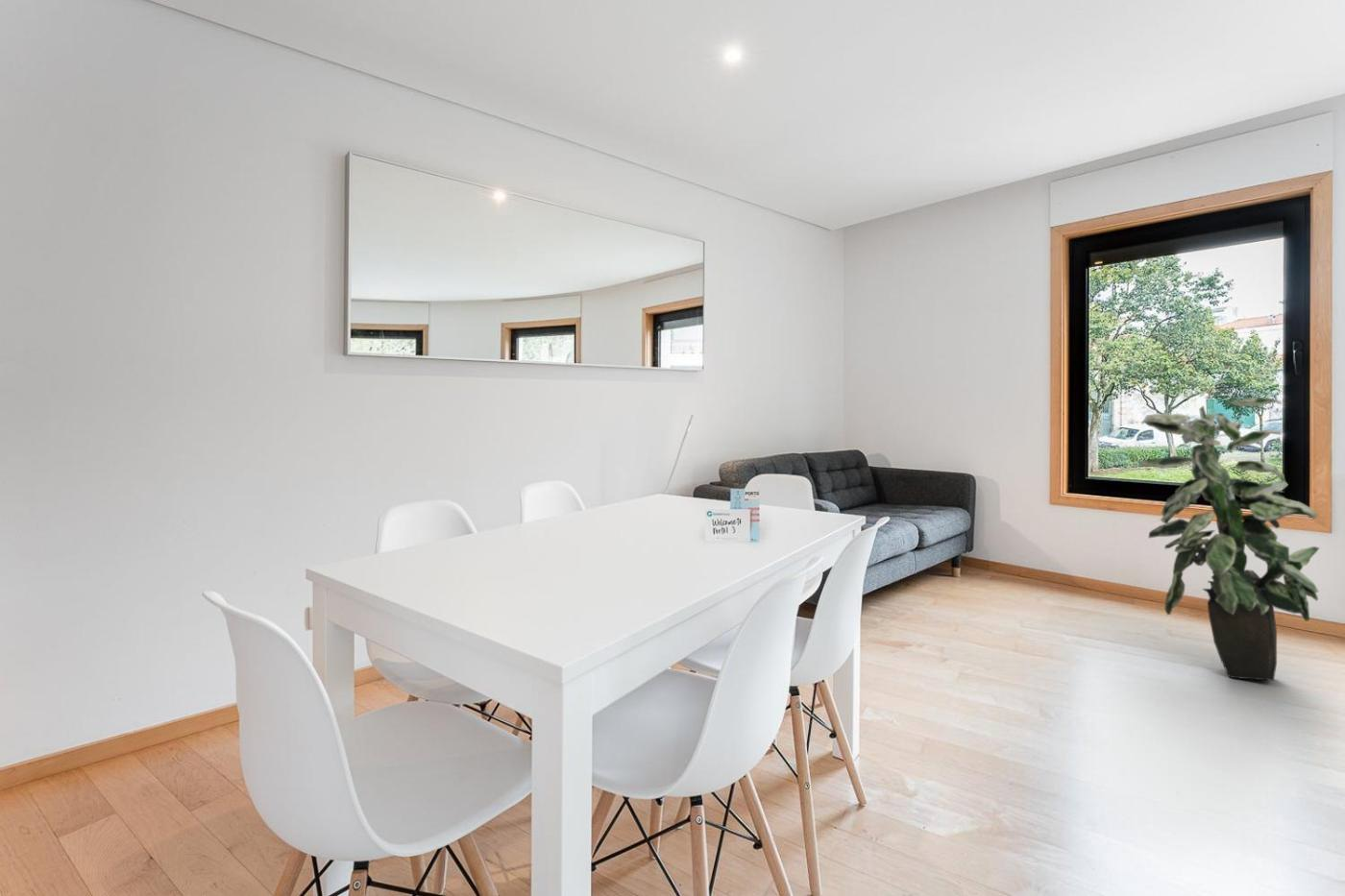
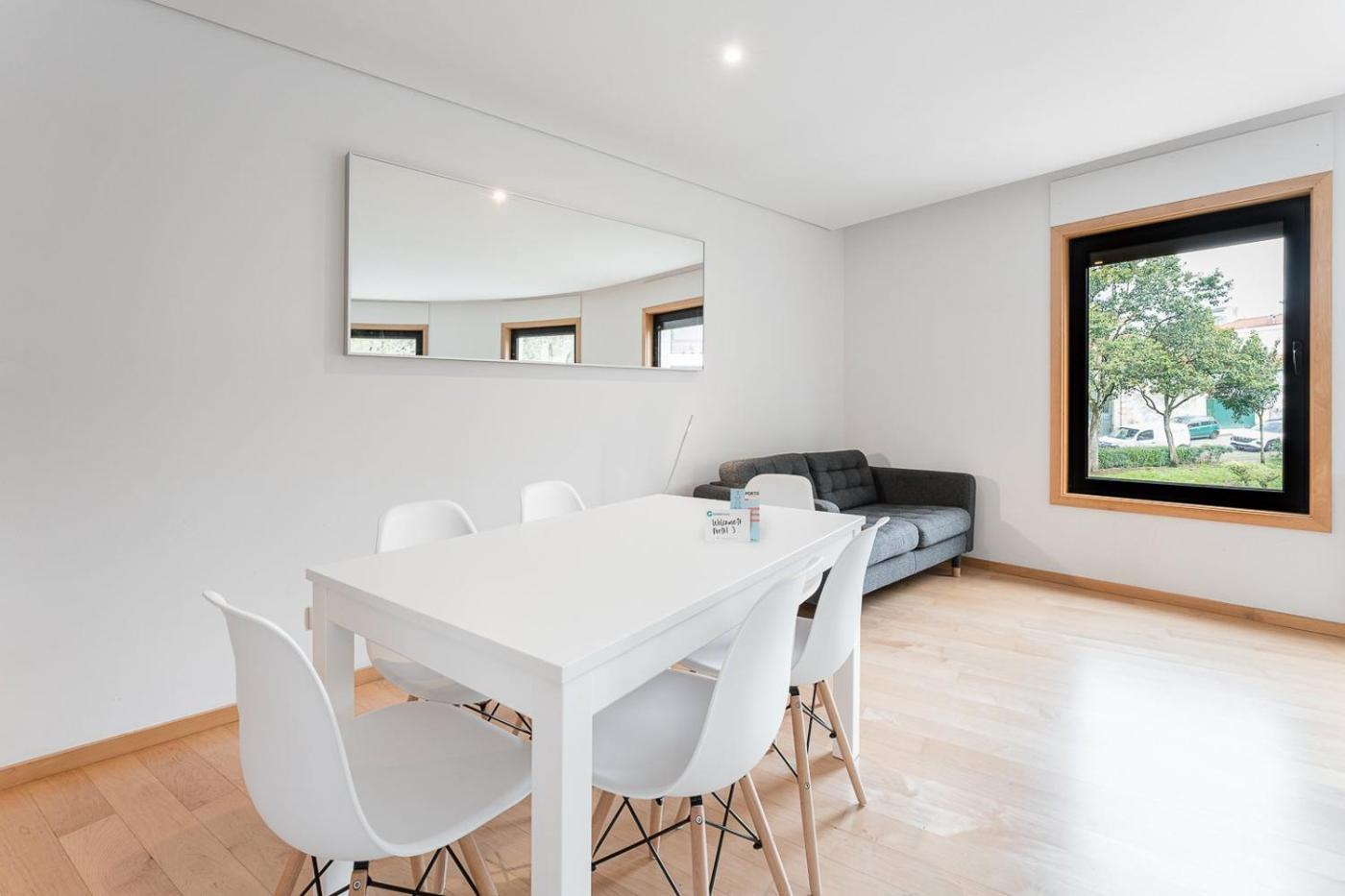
- indoor plant (1232, 537)
